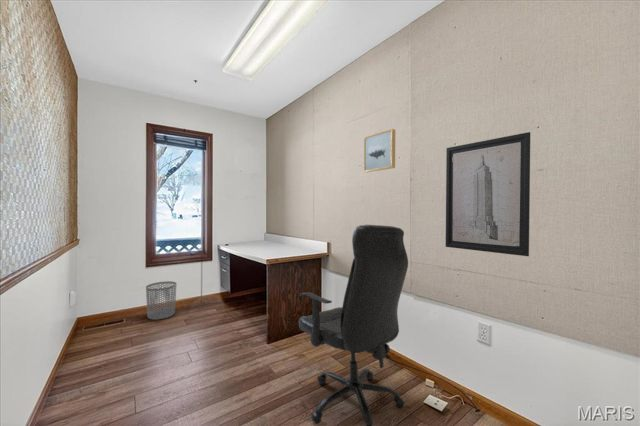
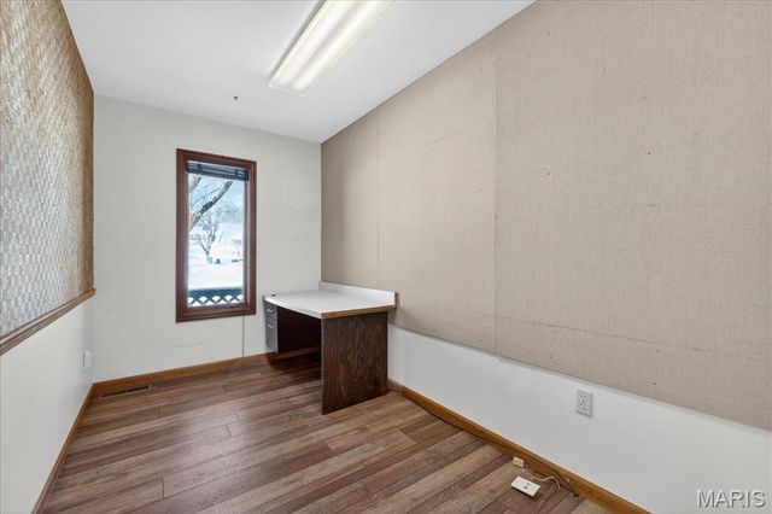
- wall art (483, 196)
- wall art (378, 151)
- waste bin (161, 300)
- office chair (350, 309)
